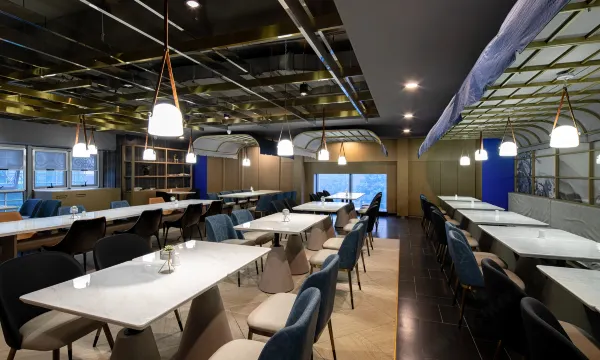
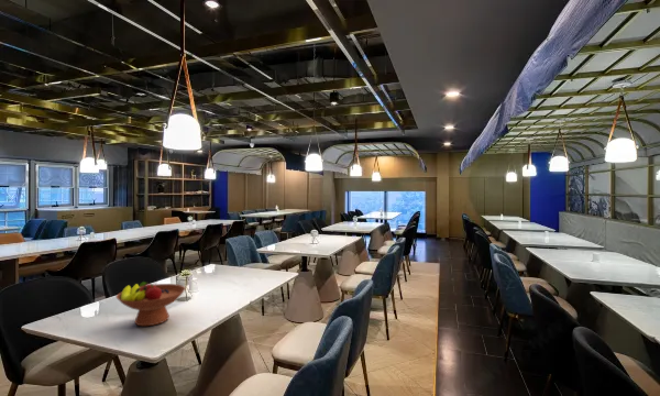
+ fruit bowl (152, 300)
